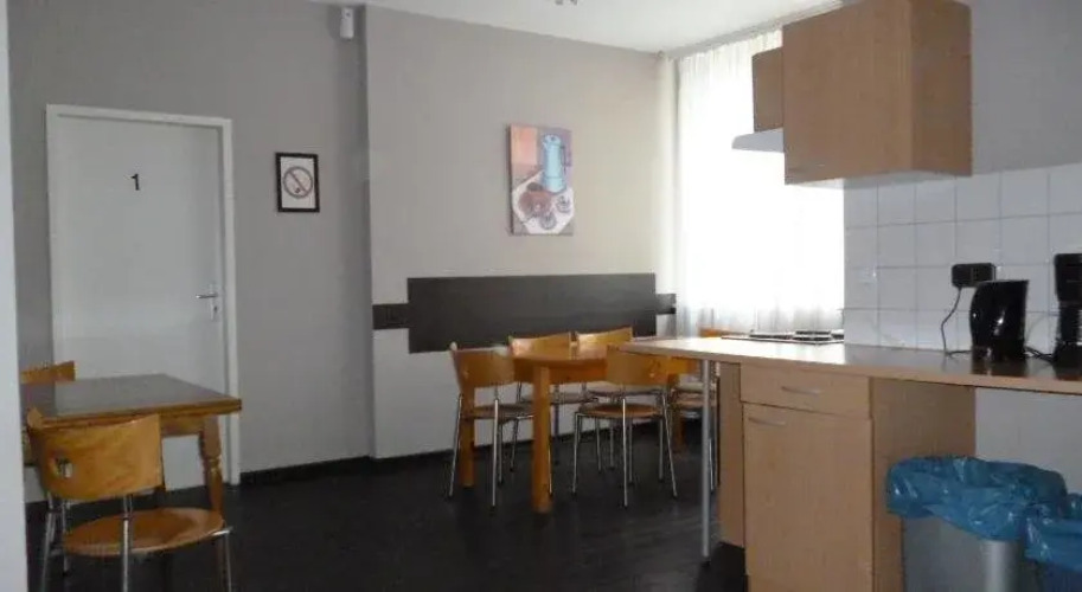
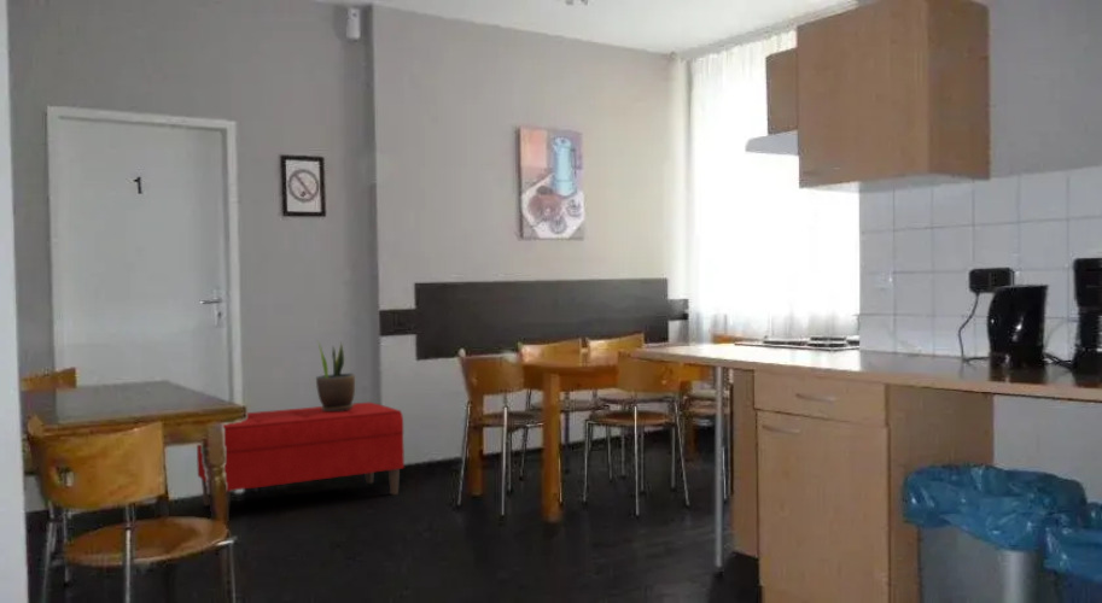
+ bench (302, 456)
+ potted plant (337, 374)
